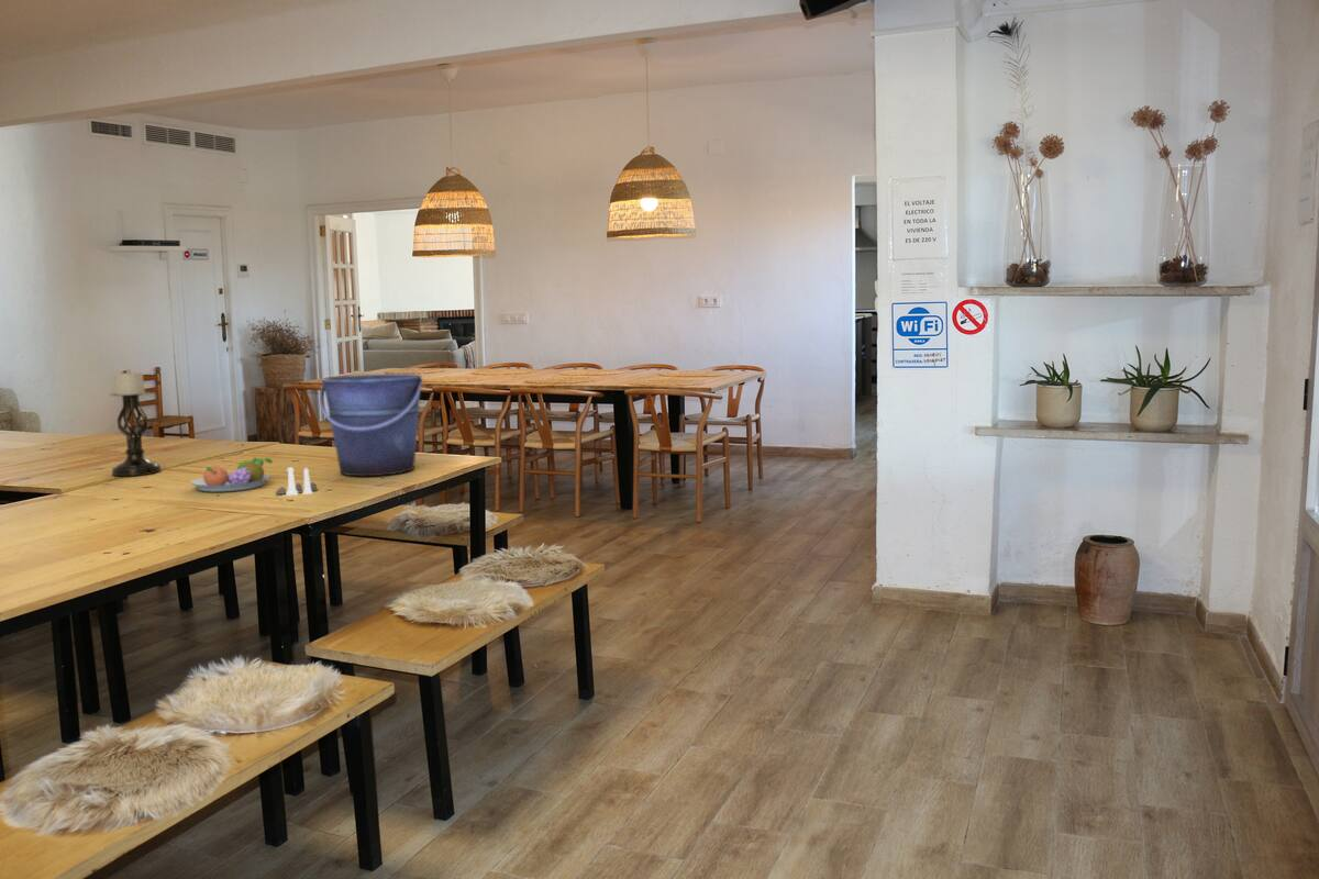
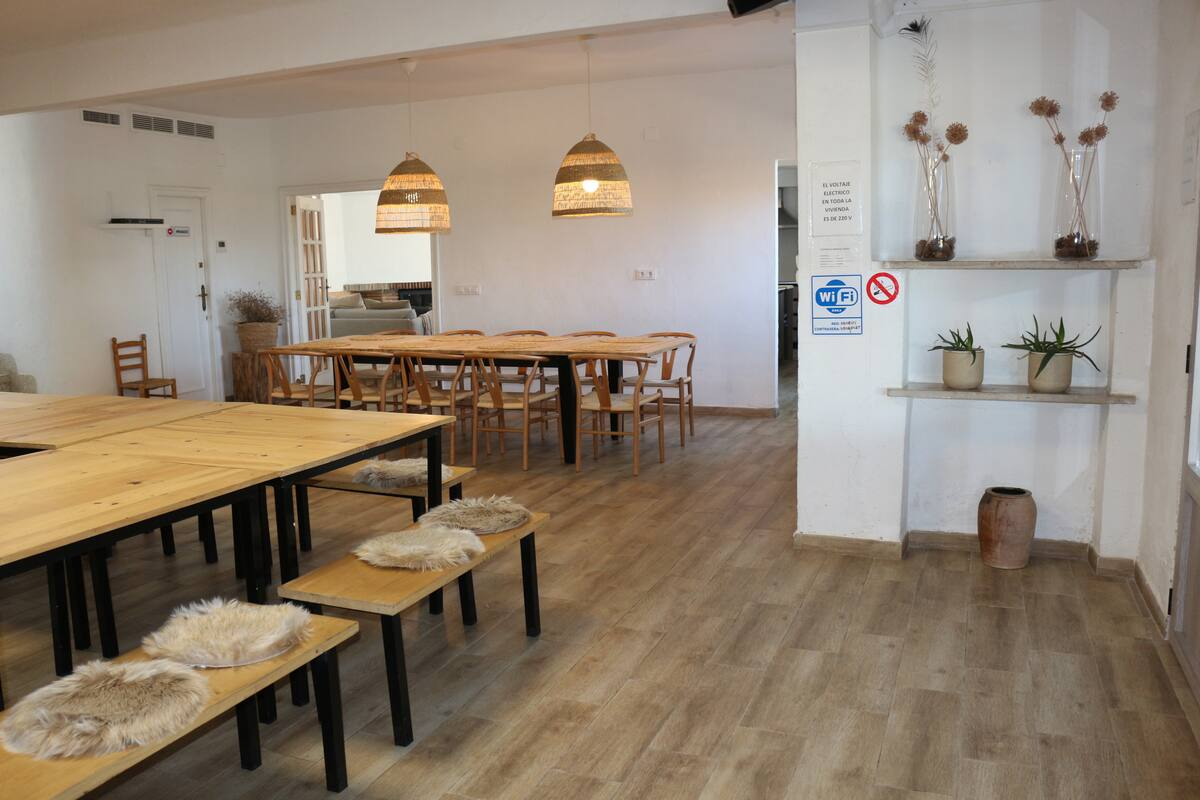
- bucket (374, 424)
- salt and pepper shaker set (293, 479)
- candle holder (134, 419)
- fruit bowl (233, 471)
